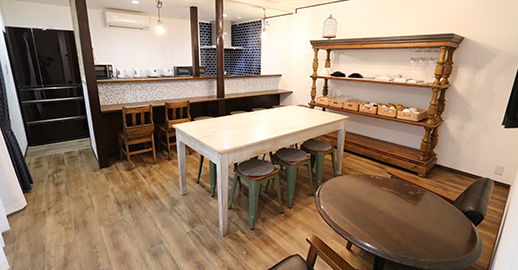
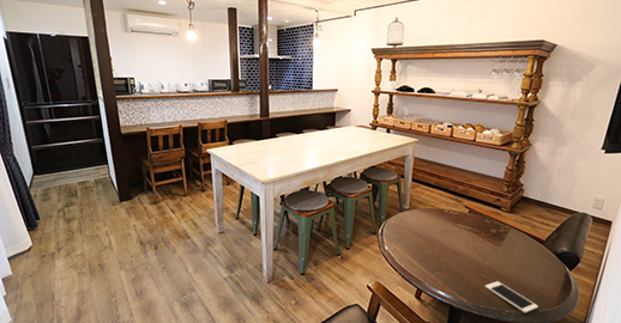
+ cell phone (510, 295)
